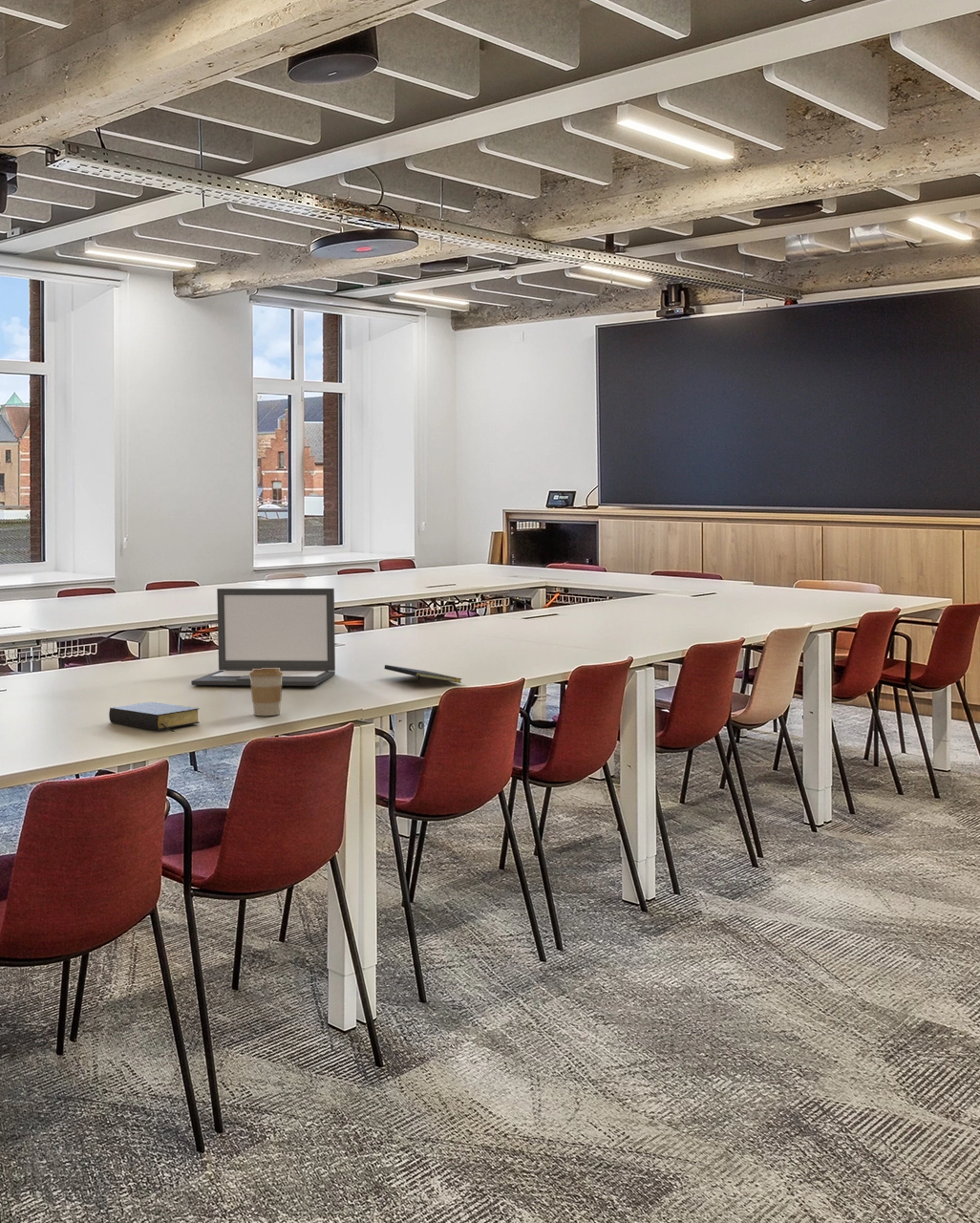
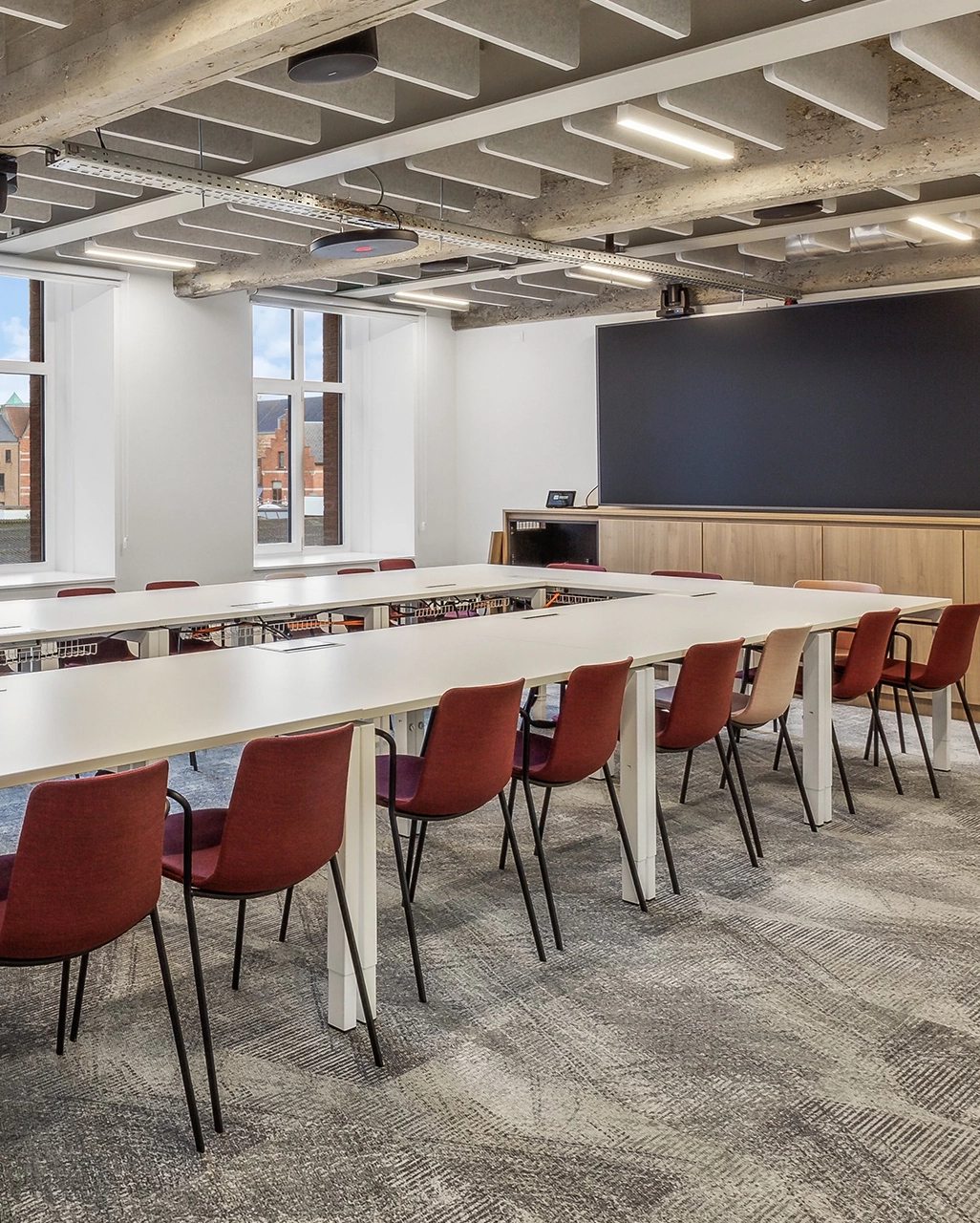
- laptop (265, 634)
- notepad (422, 674)
- coffee cup (266, 690)
- bible (160, 716)
